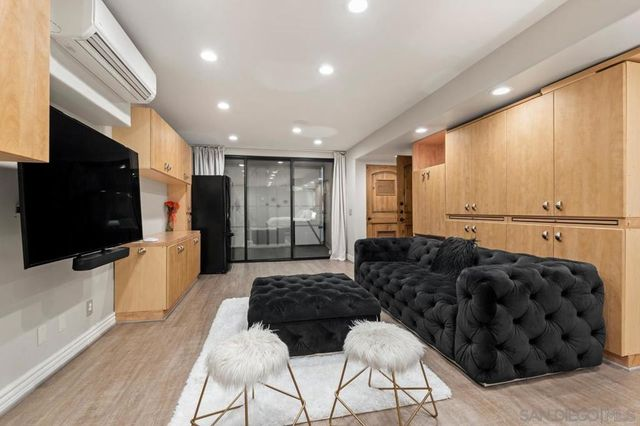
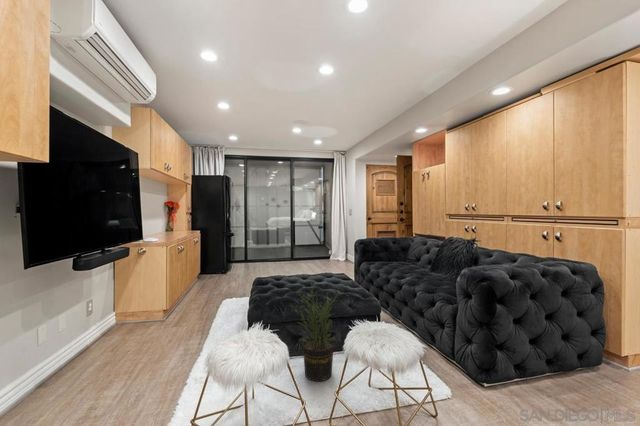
+ potted plant (316, 328)
